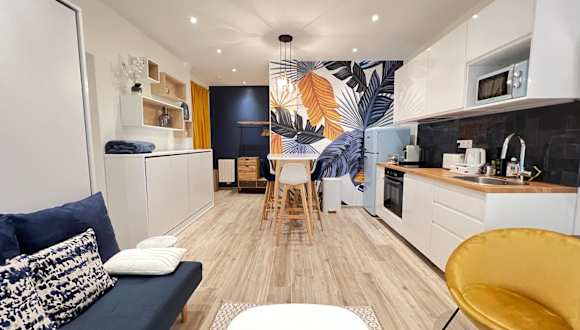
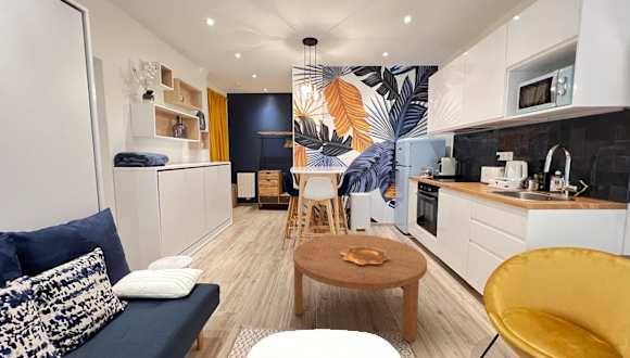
+ decorative bowl (364, 254)
+ coffee table (356, 280)
